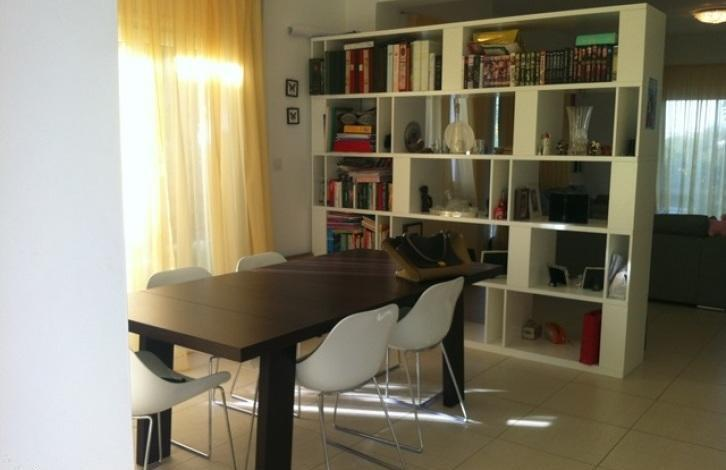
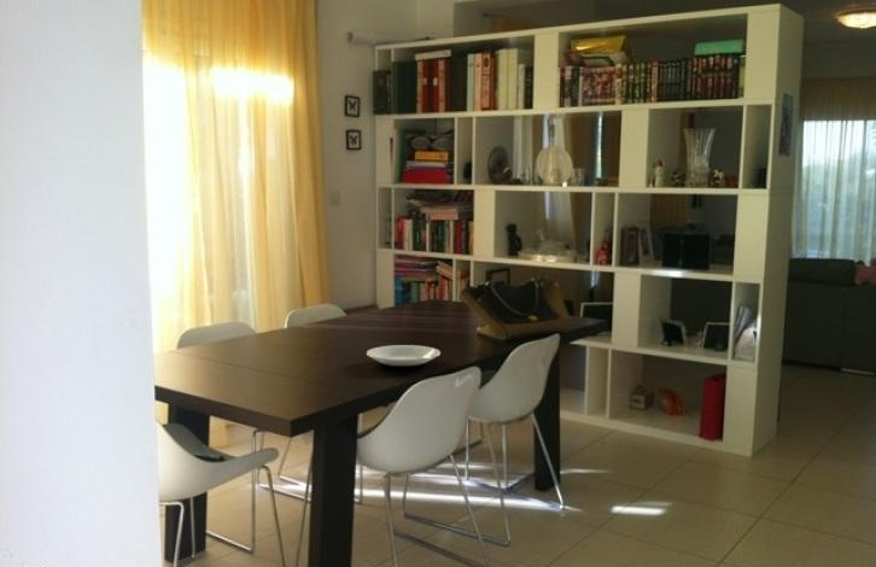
+ plate (403, 357)
